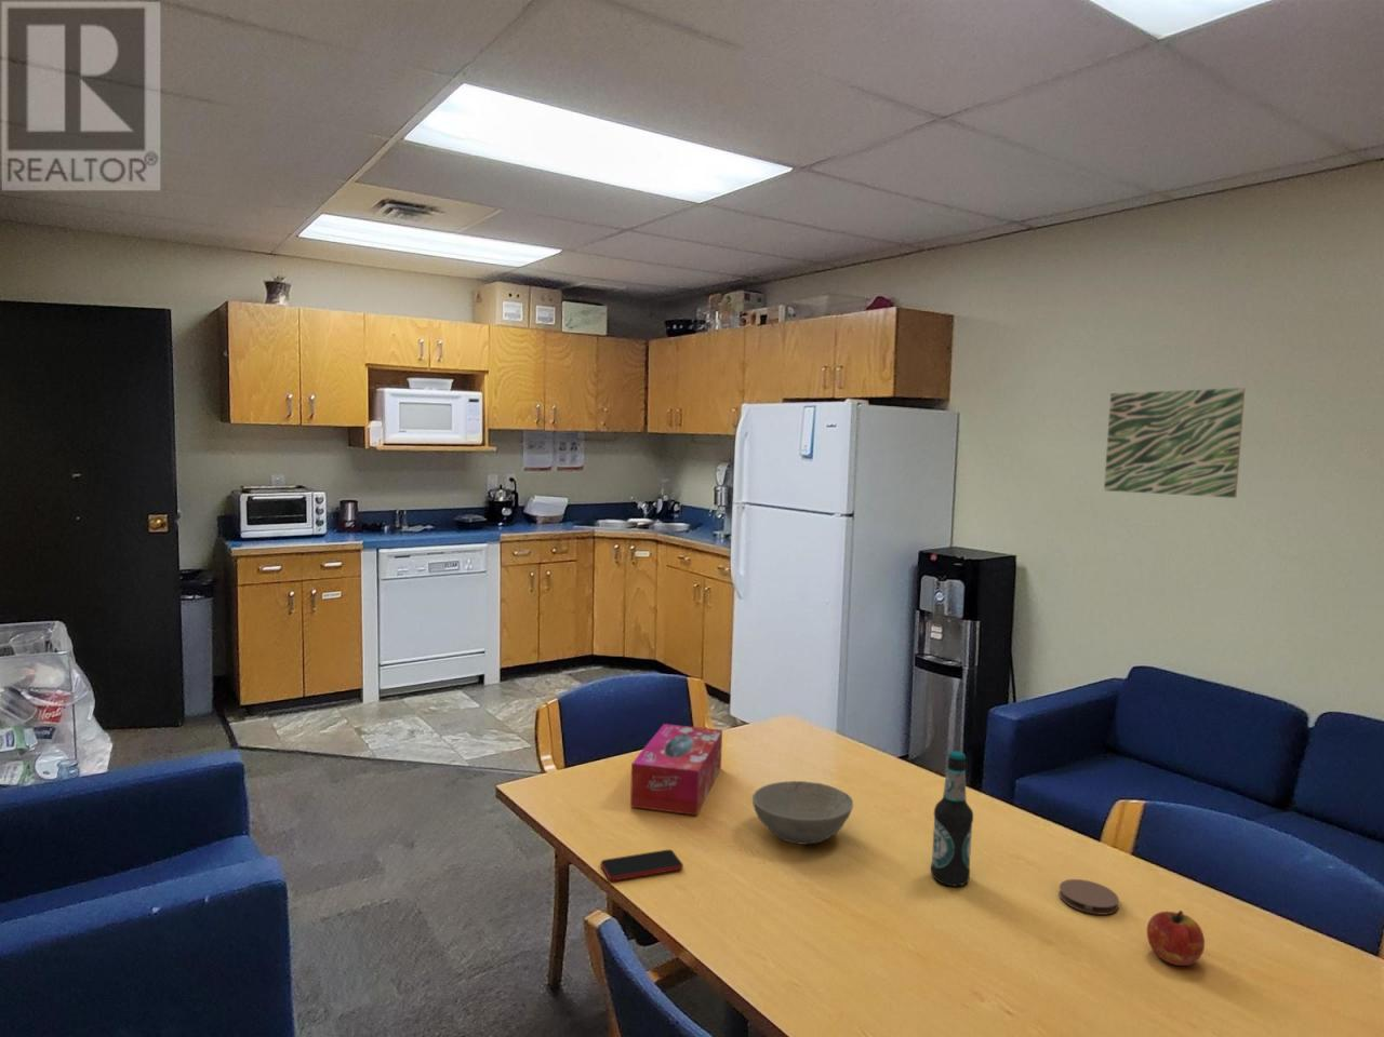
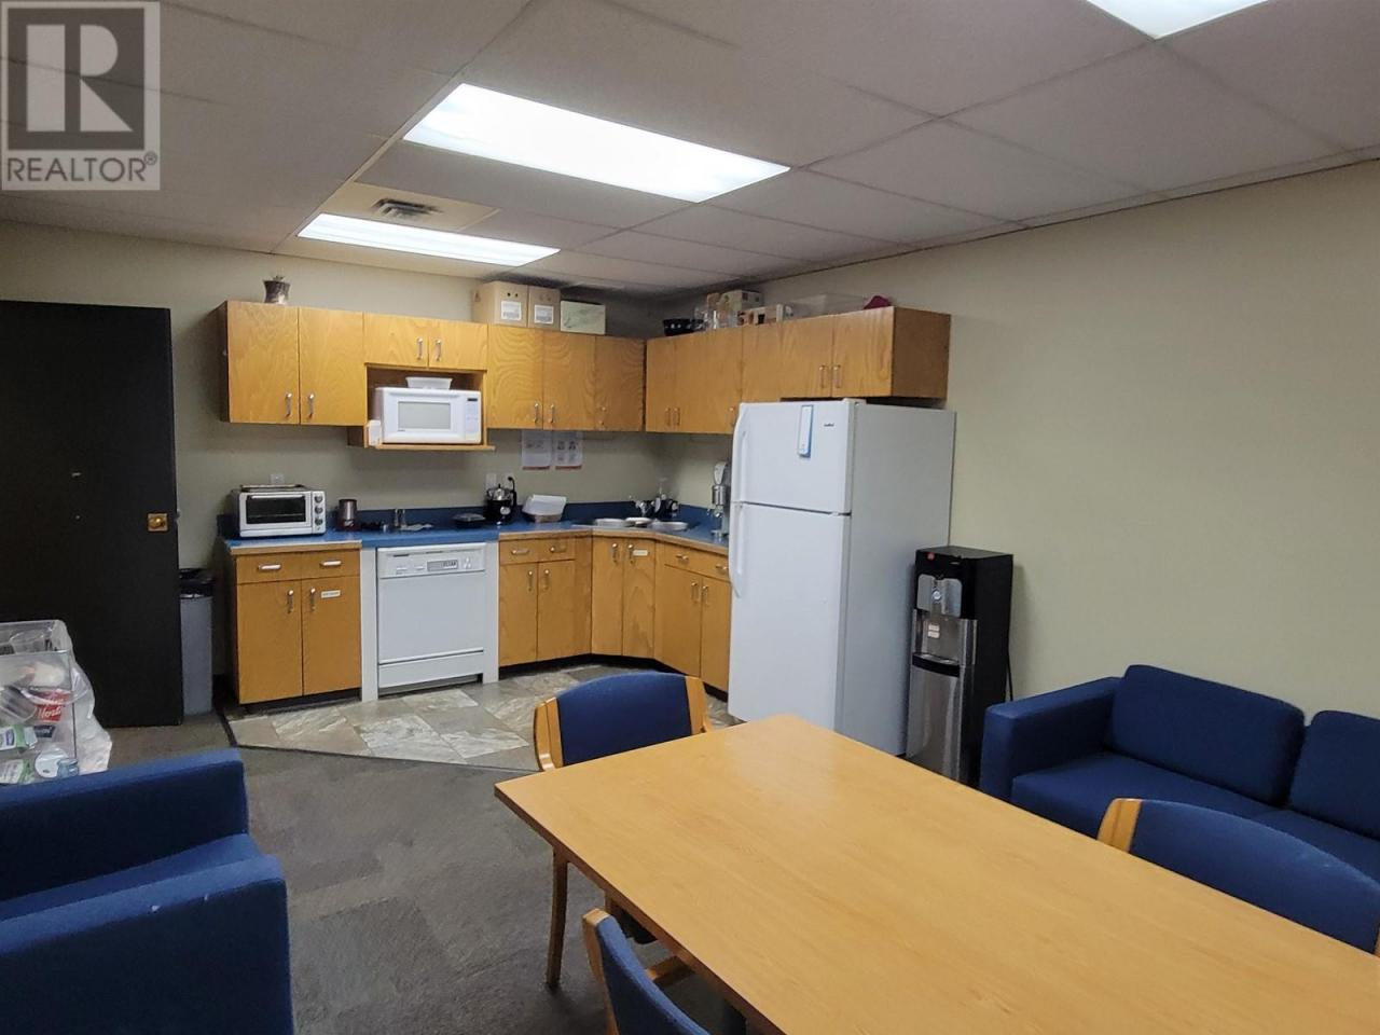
- bottle (952, 817)
- smartphone (641, 864)
- bowl (801, 816)
- coaster (1088, 895)
- wall art (1169, 442)
- apple (1176, 936)
- tissue box (679, 766)
